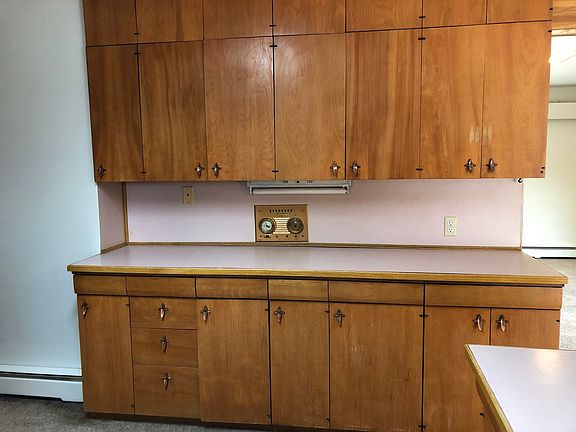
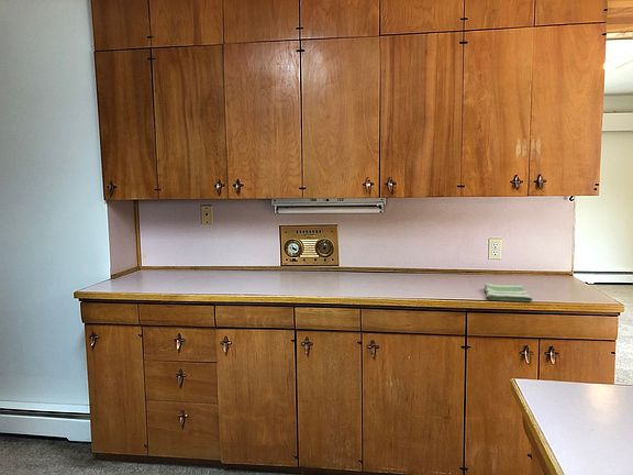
+ dish towel (506, 291)
